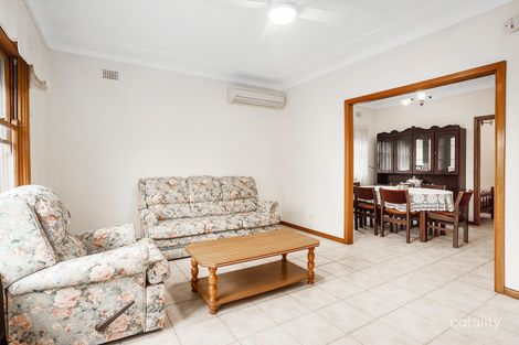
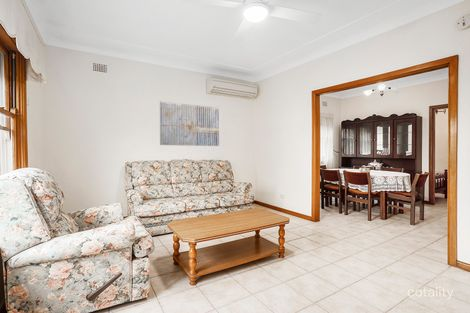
+ wall art (191, 125)
